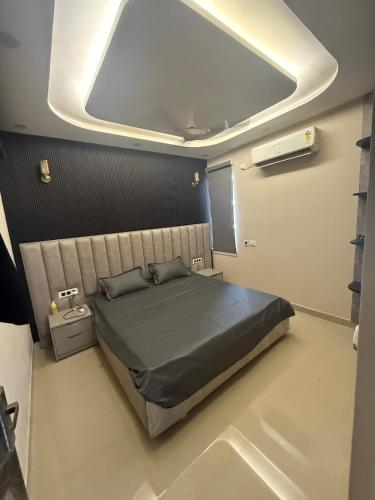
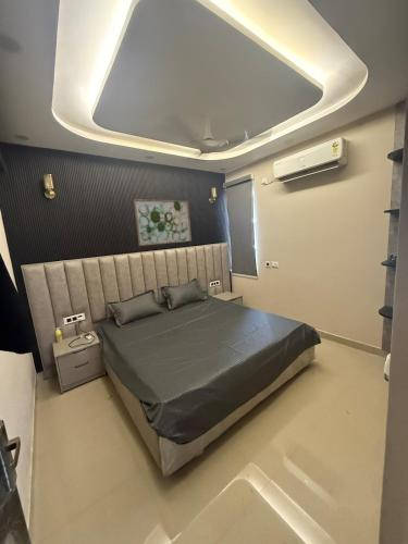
+ wall art (164, 222)
